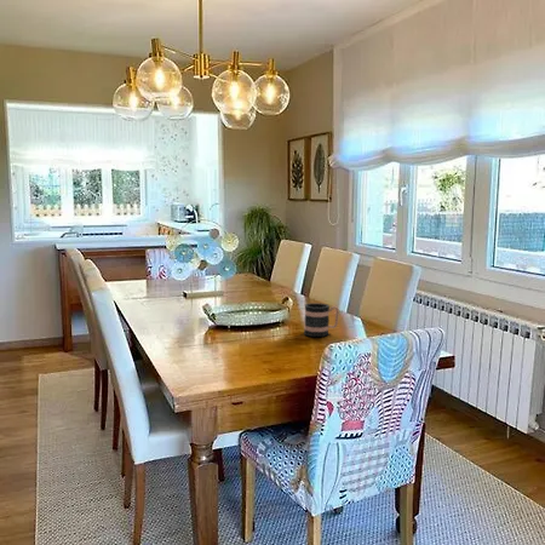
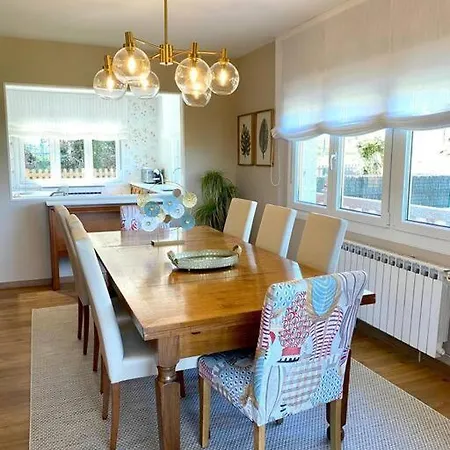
- mug (321, 319)
